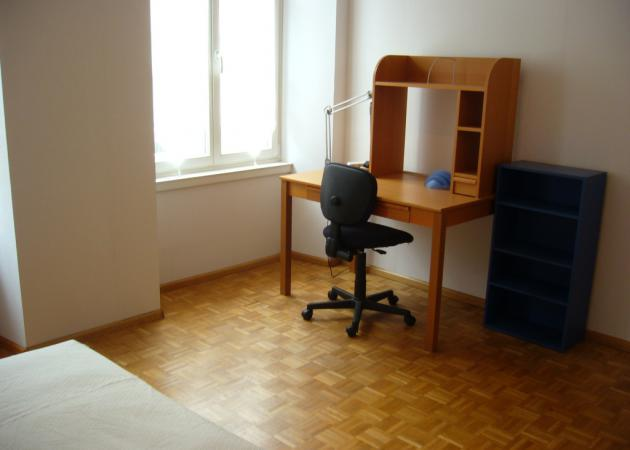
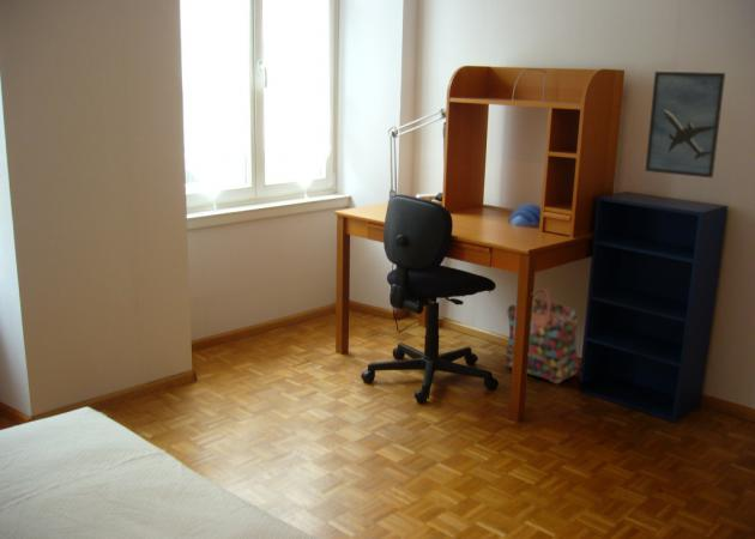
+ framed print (683, 123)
+ backpack (540, 329)
